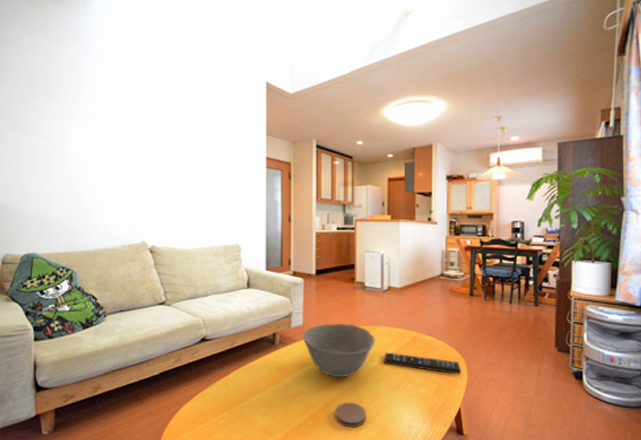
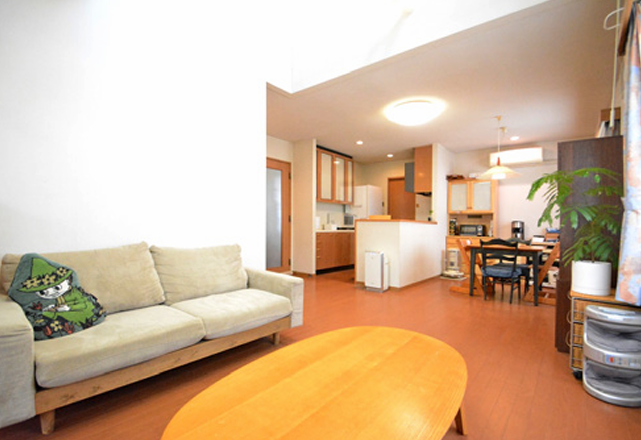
- coaster (350, 414)
- remote control (420, 362)
- bowl (338, 352)
